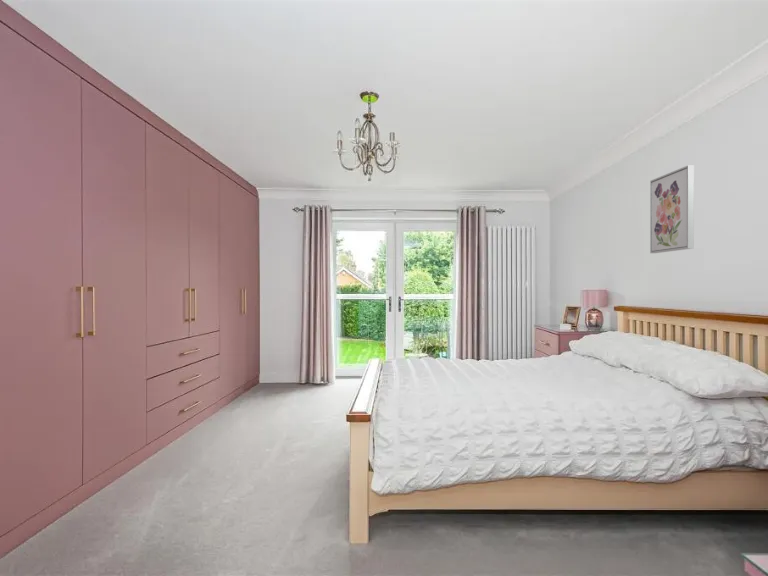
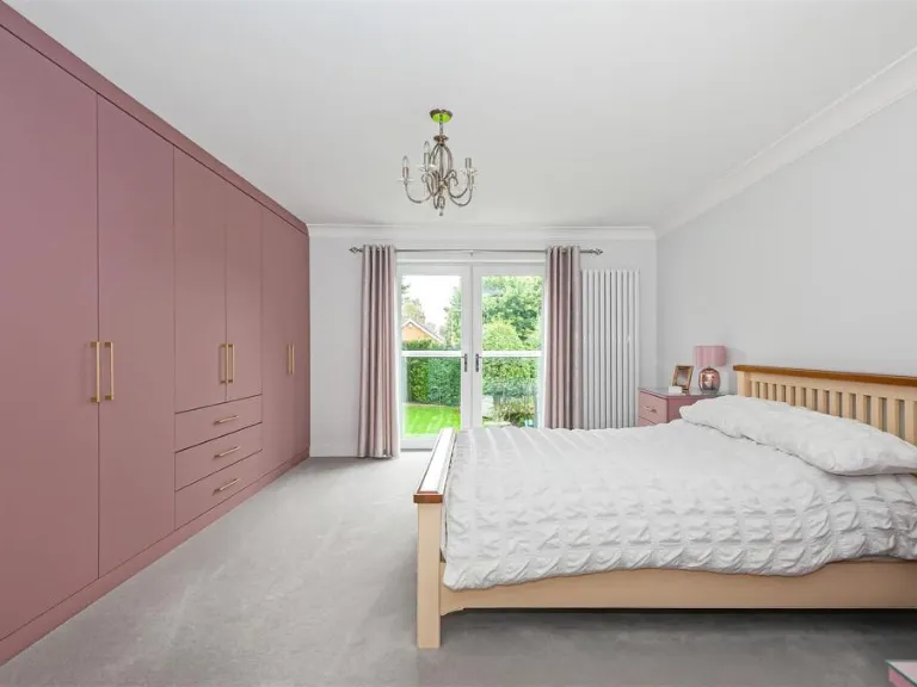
- wall art (670, 212)
